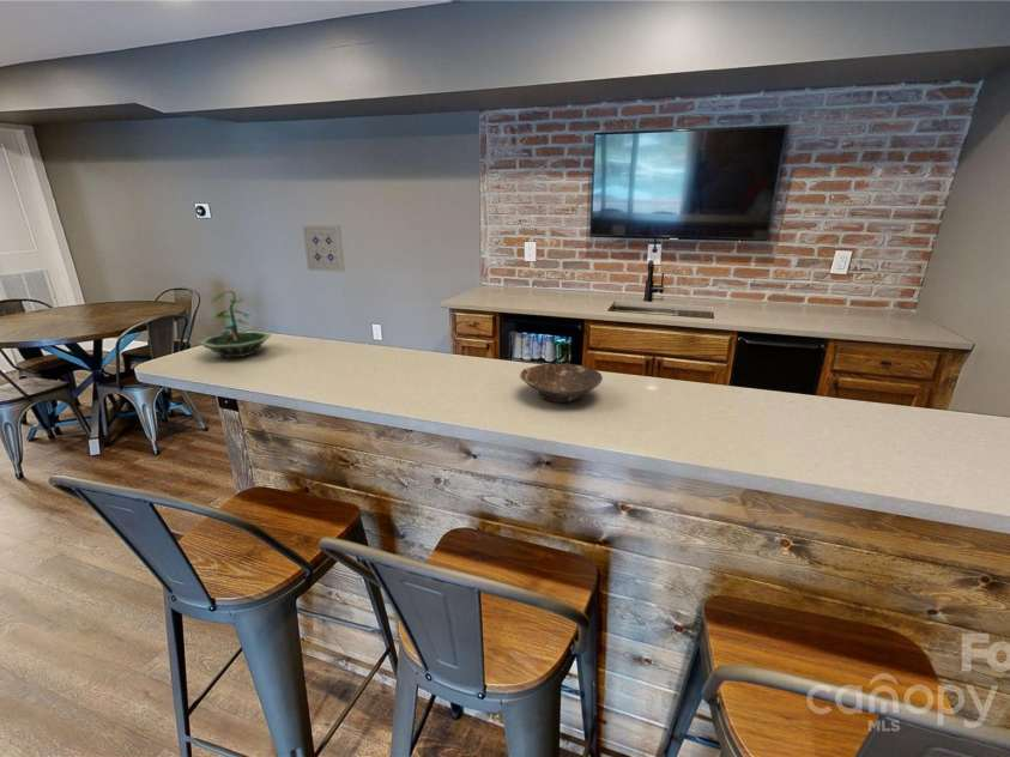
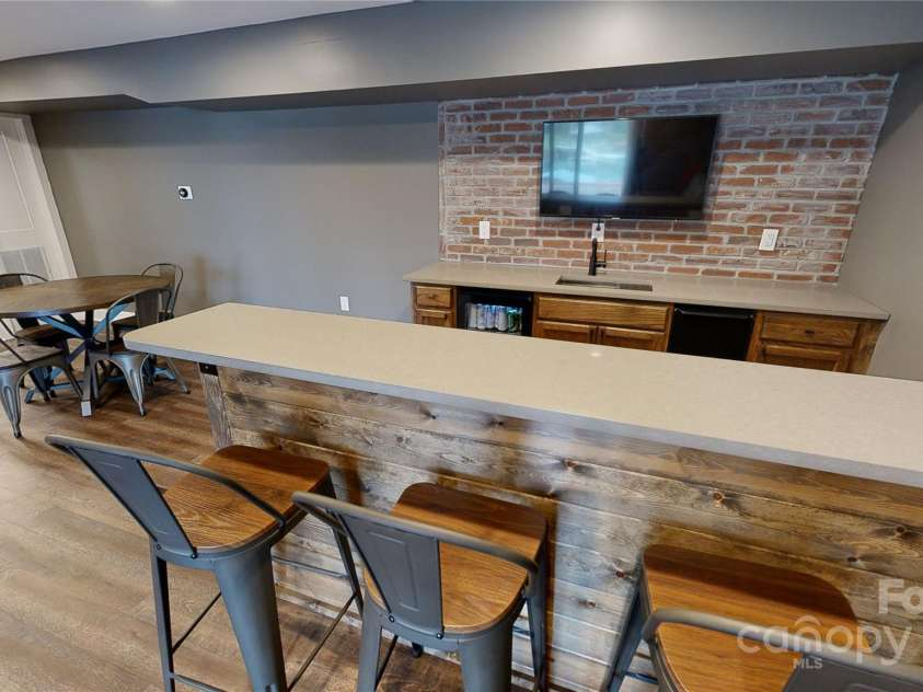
- wall art (323, 248)
- bowl (560, 384)
- terrarium (230, 304)
